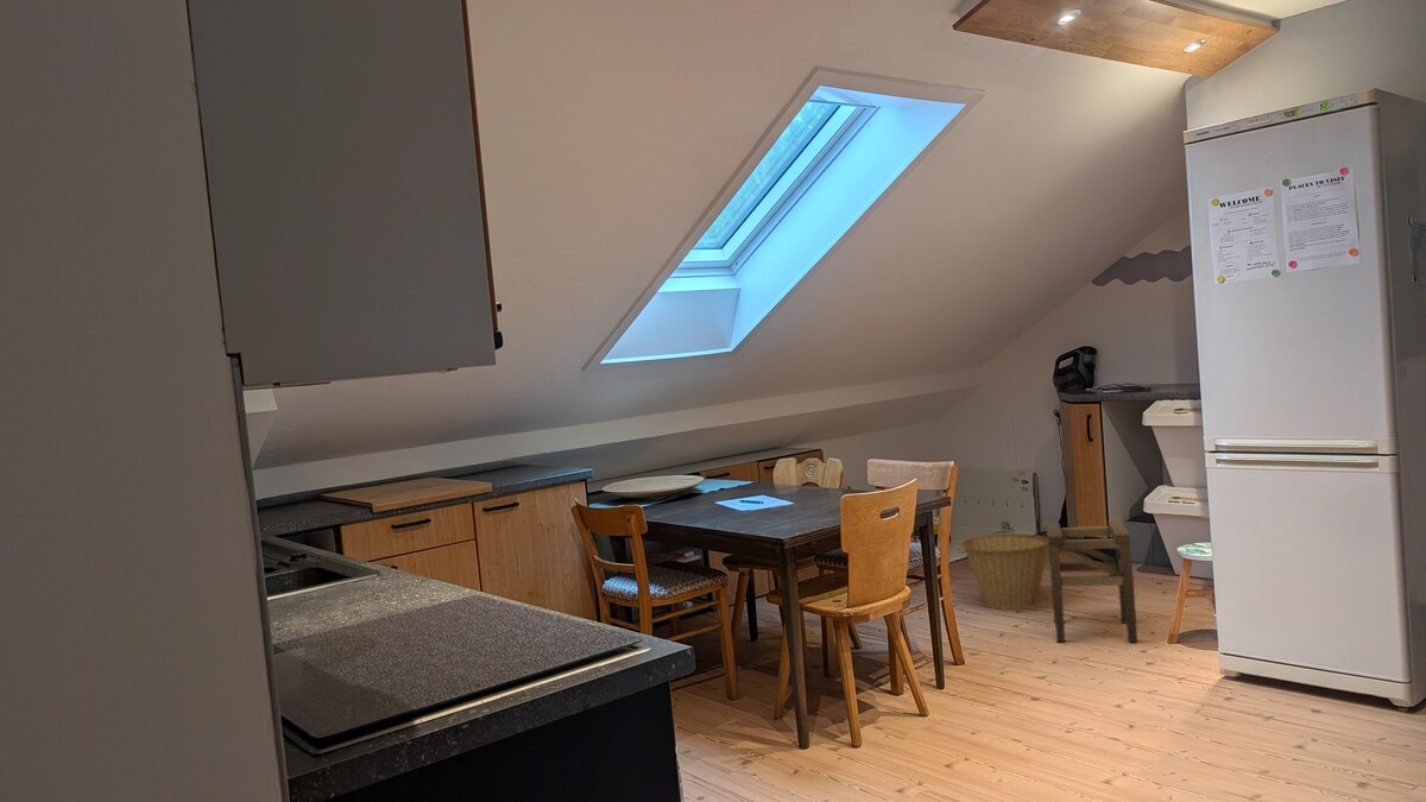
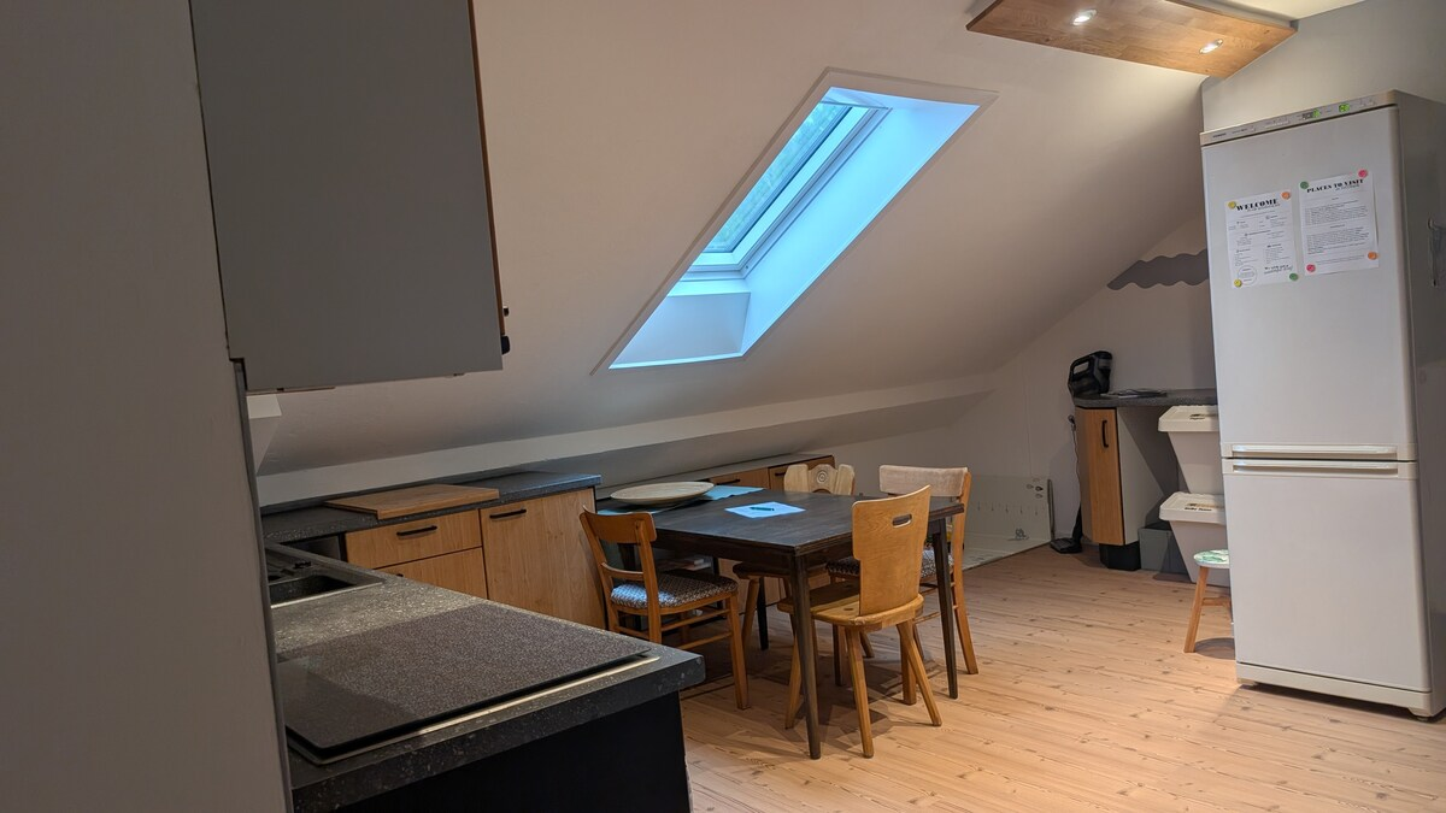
- basket (1007, 571)
- stool (1090, 580)
